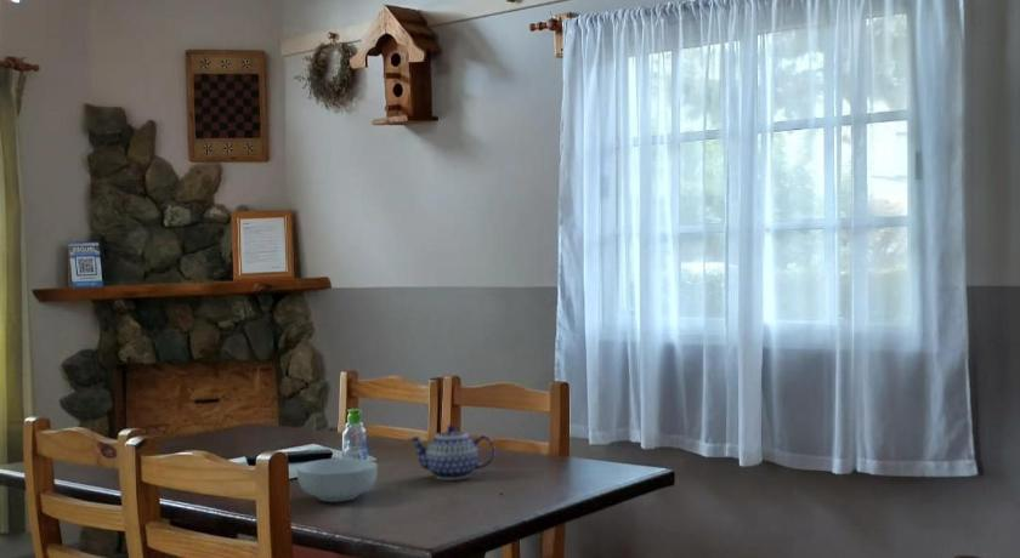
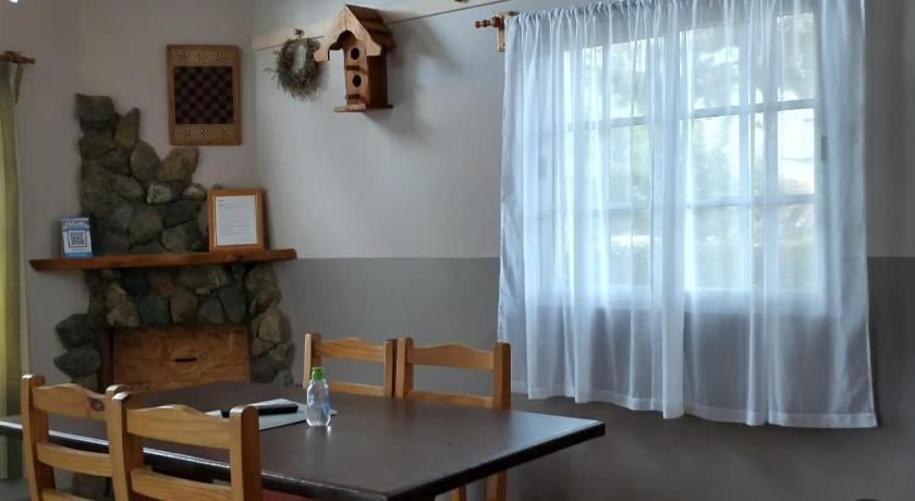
- cereal bowl (338, 480)
- teapot (452, 450)
